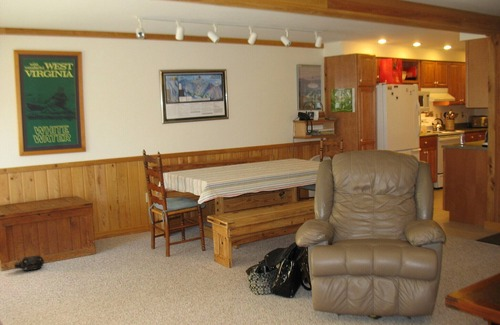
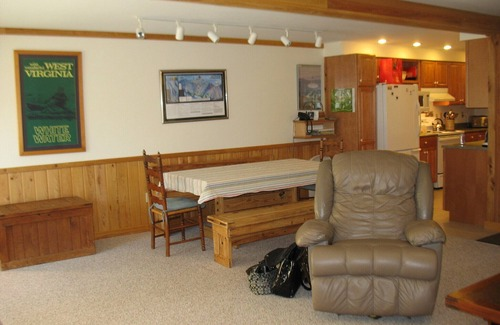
- lantern (29, 263)
